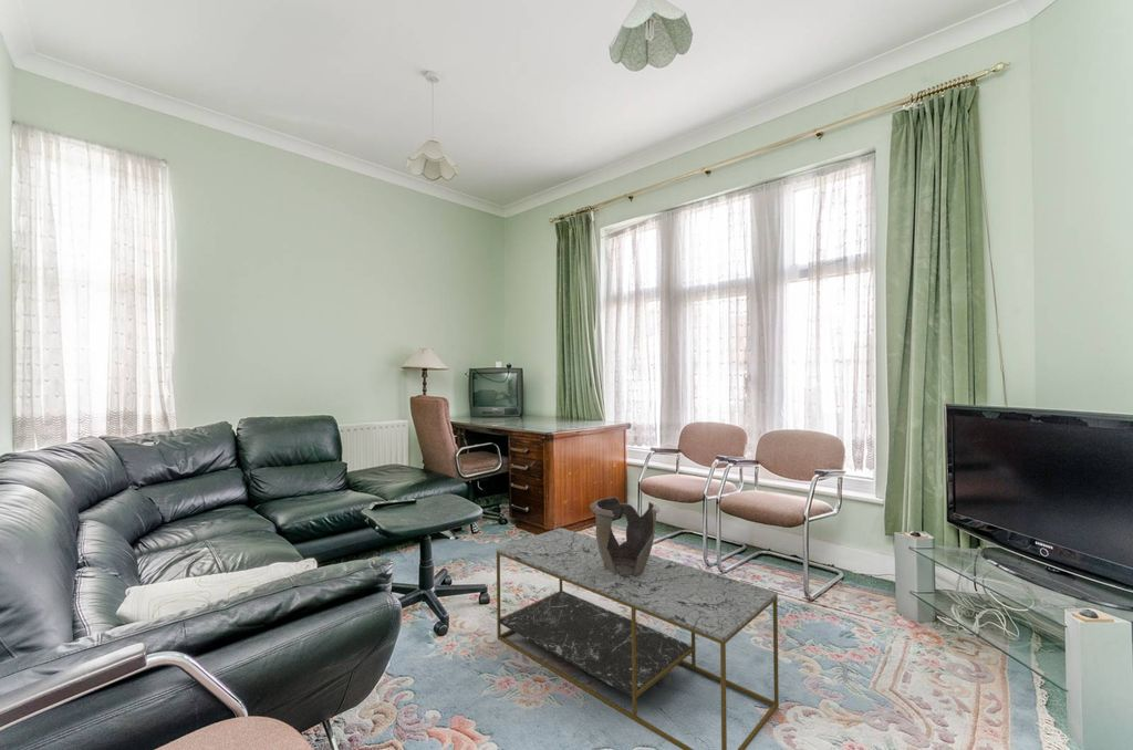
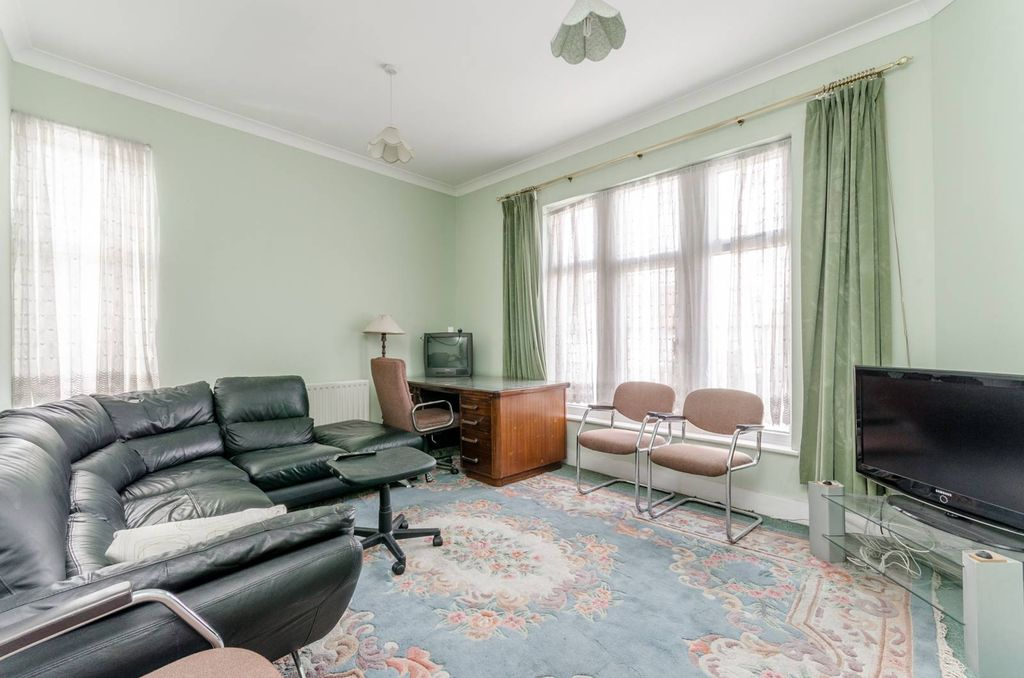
- coffee table (620, 617)
- decorative bowl (626, 534)
